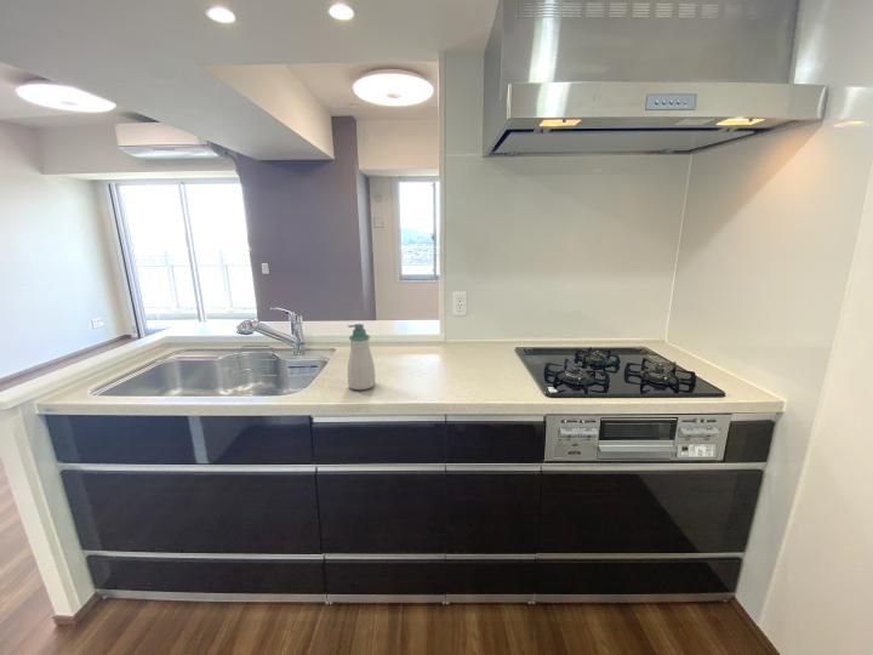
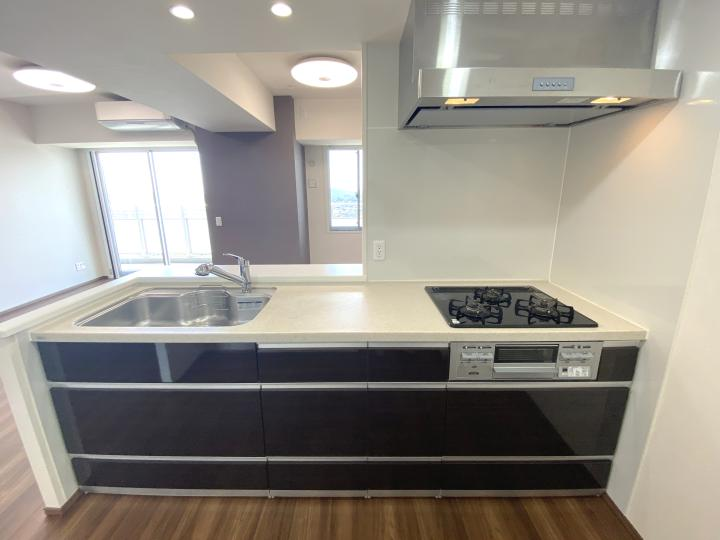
- soap bottle (360, 355)
